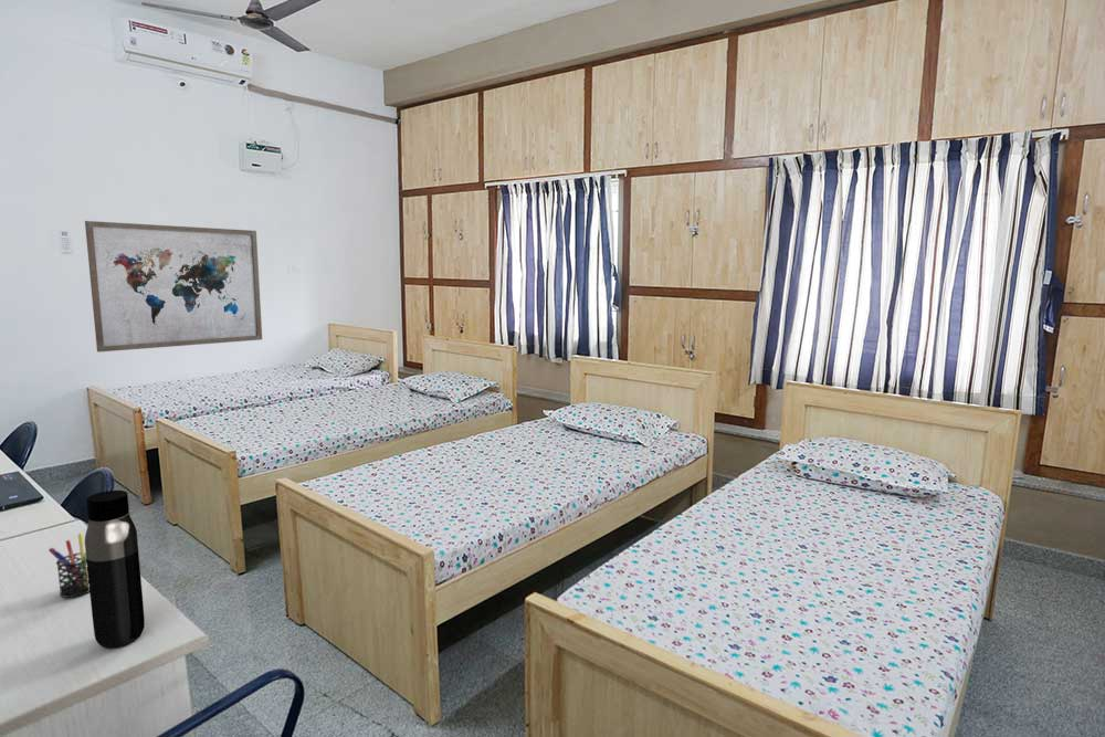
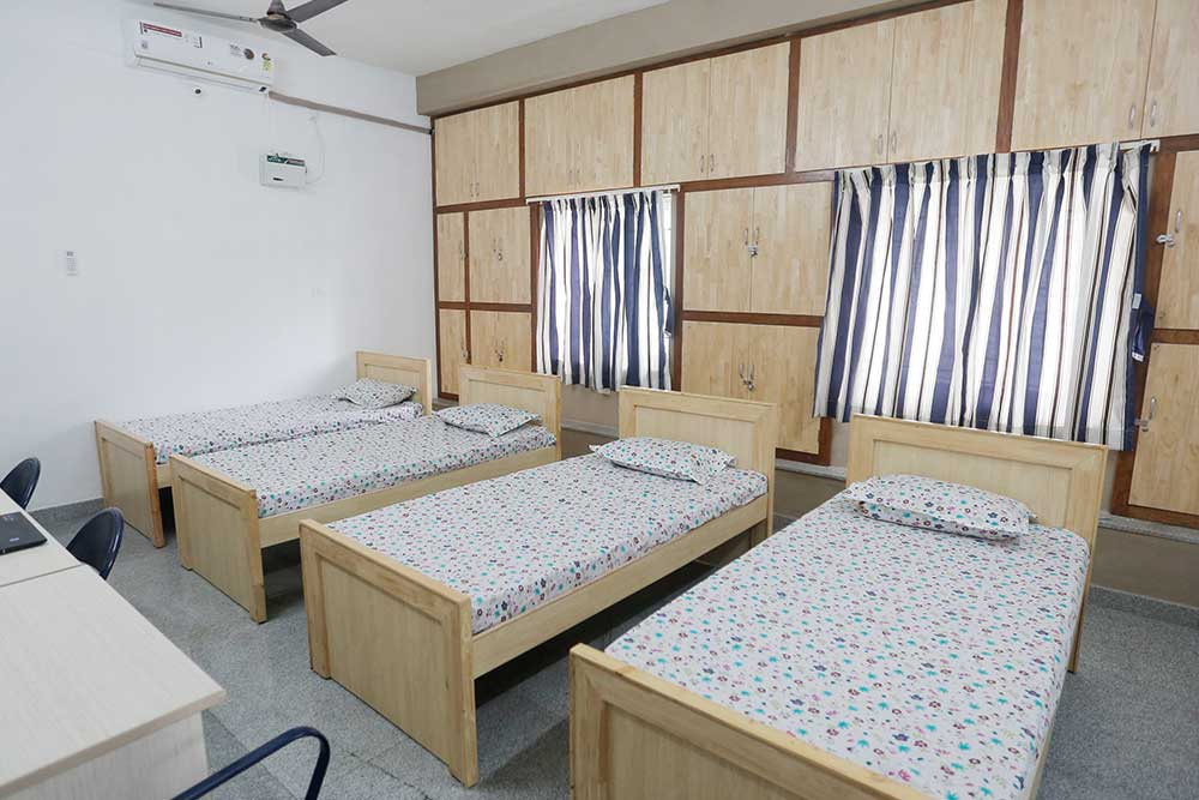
- water bottle (114, 568)
- wall art (182, 286)
- pen holder (77, 562)
